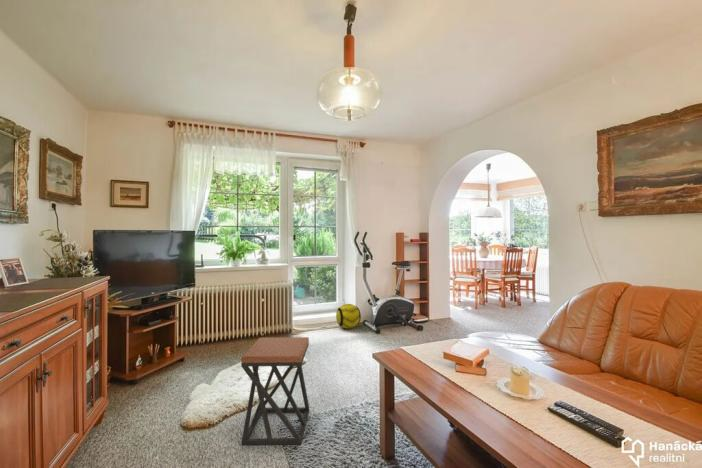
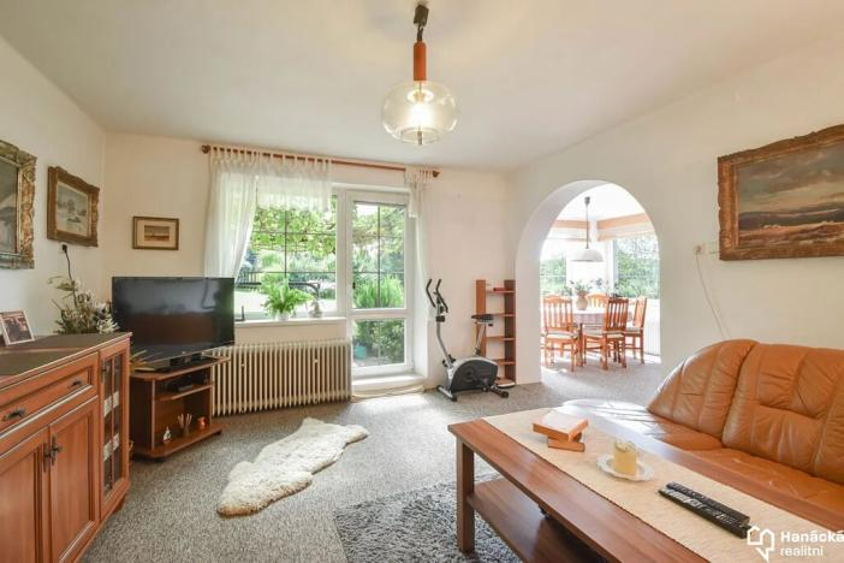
- ball (348, 316)
- stool (278, 386)
